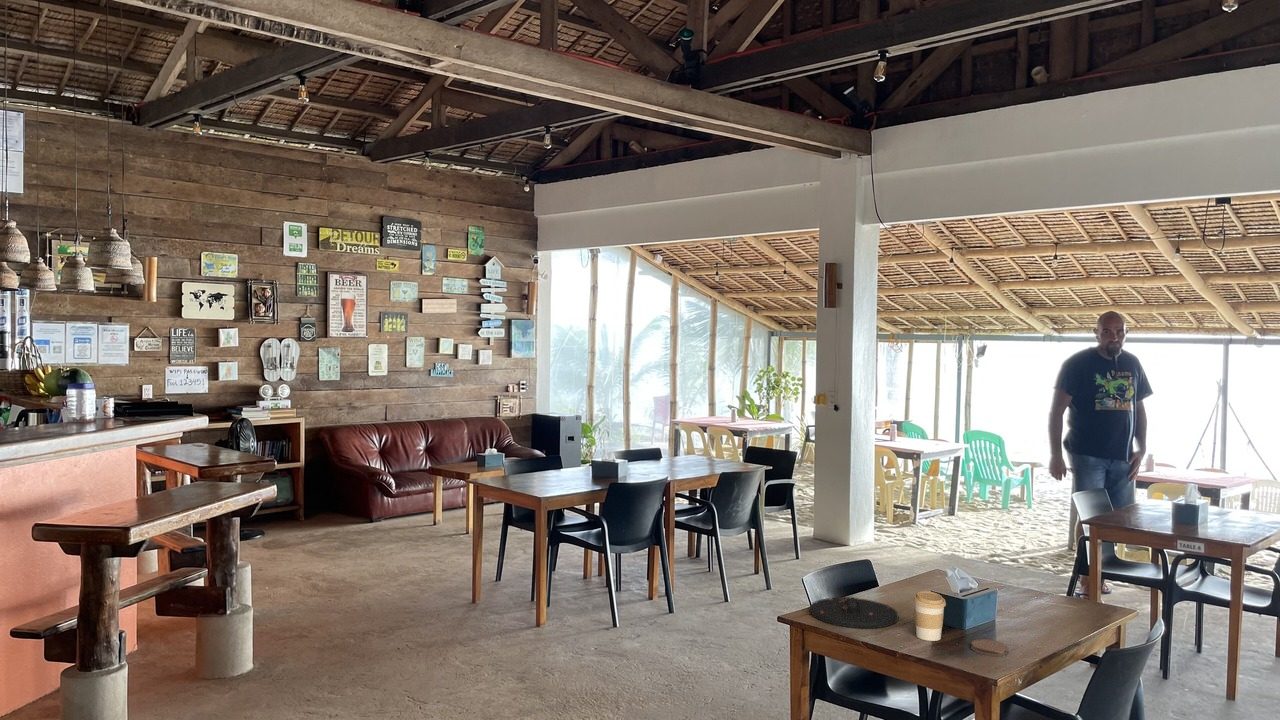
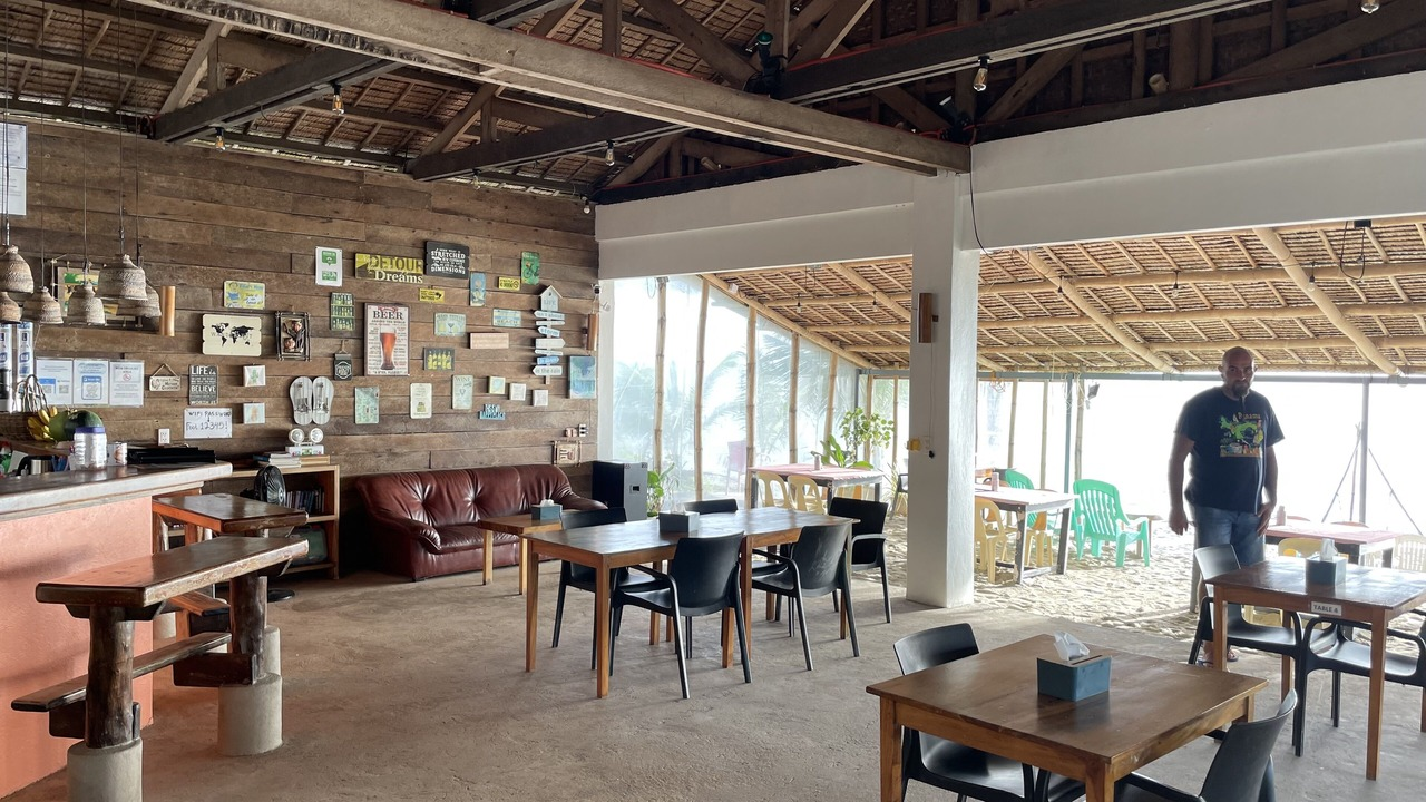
- coffee cup (929, 615)
- coaster (989, 647)
- plate (853, 605)
